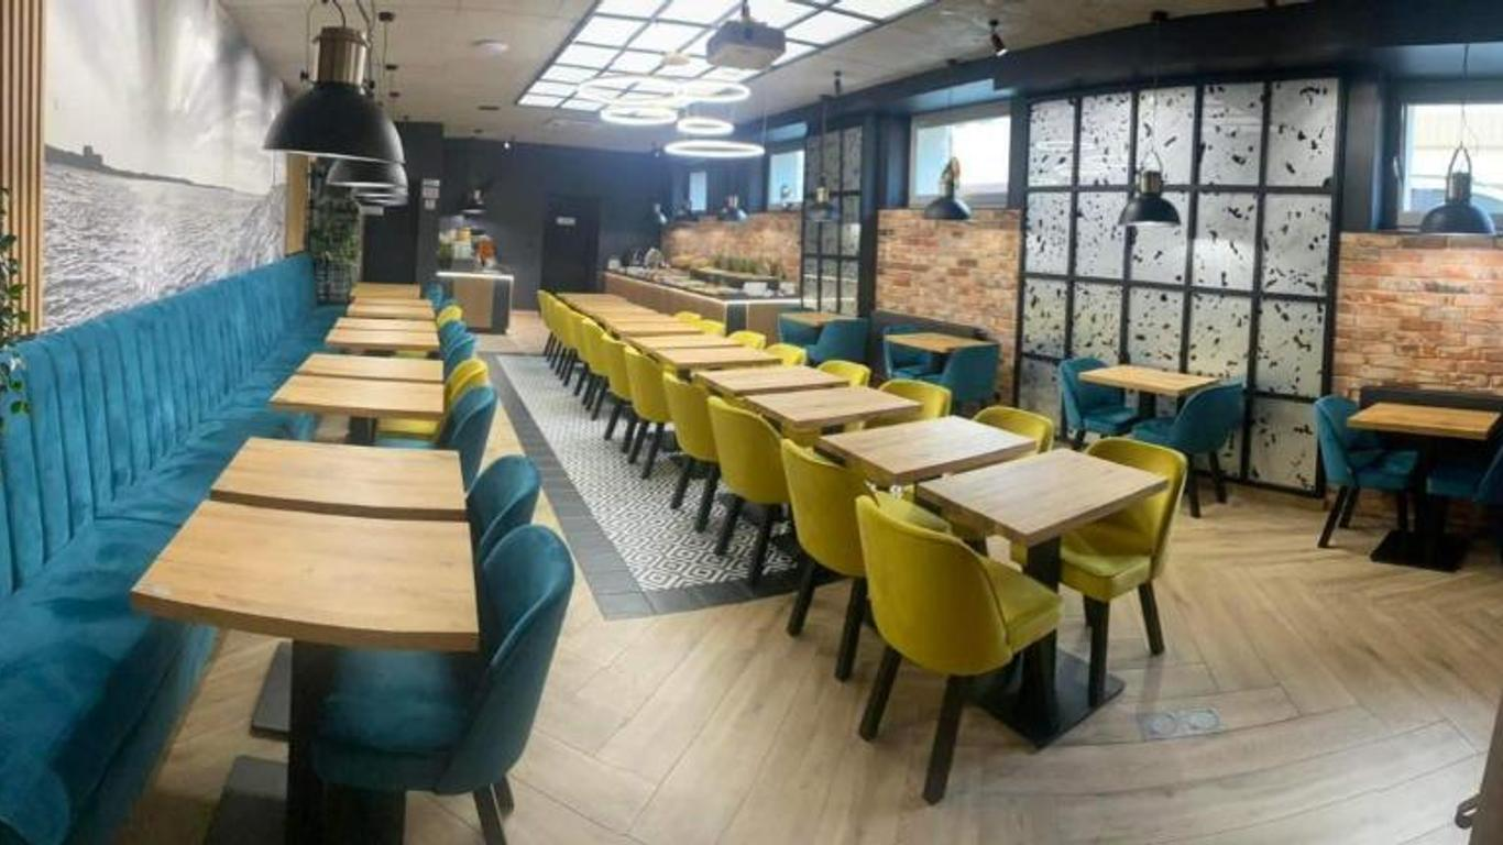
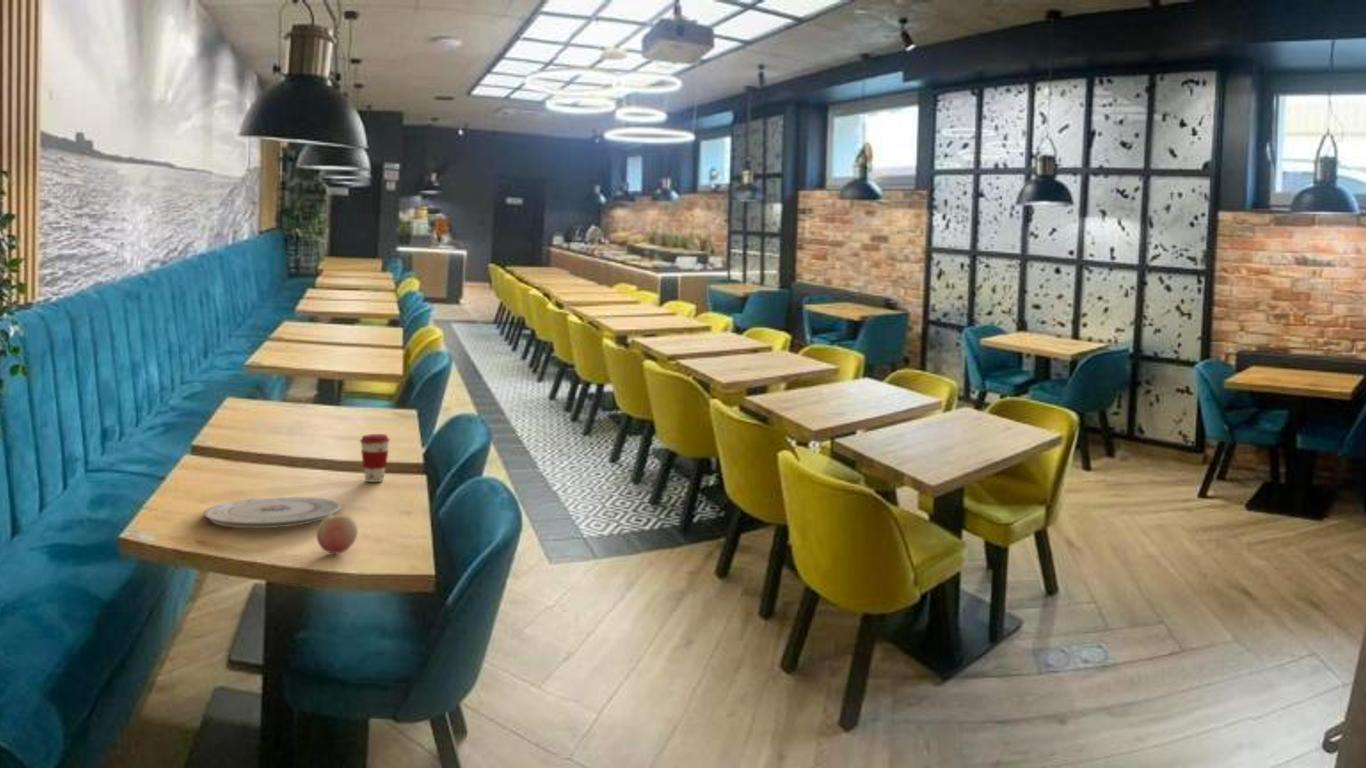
+ fruit (337, 534)
+ plate (274, 512)
+ coffee cup (374, 457)
